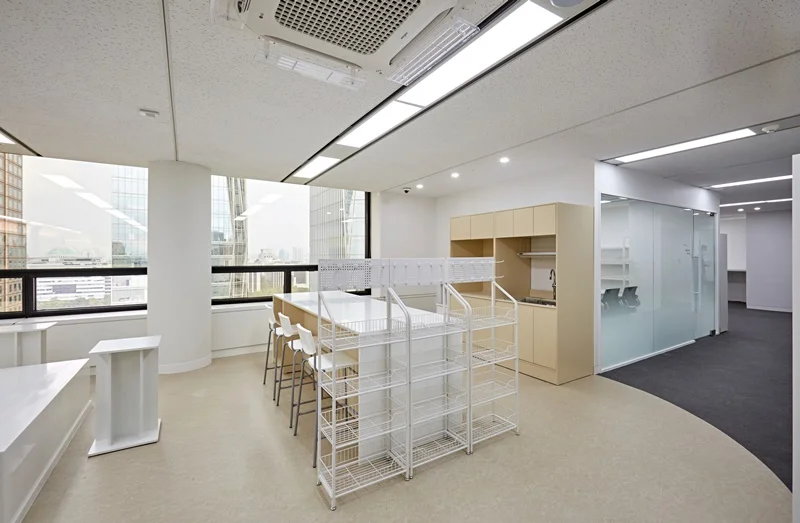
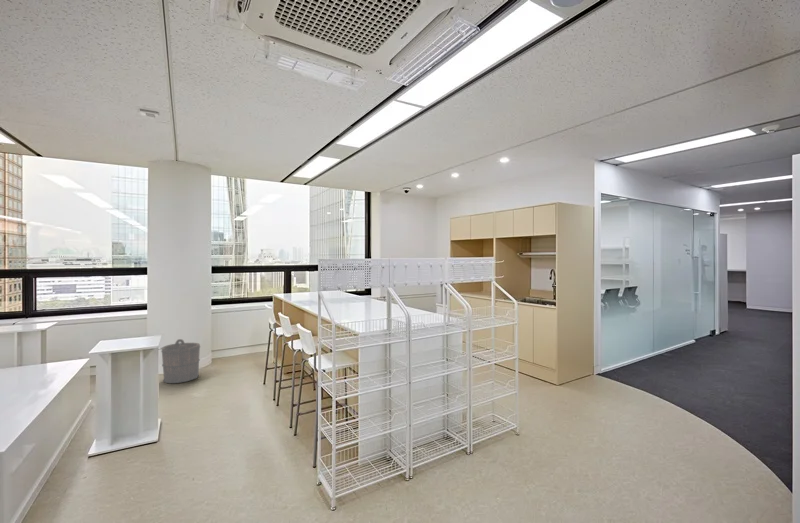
+ bucket (179, 360)
